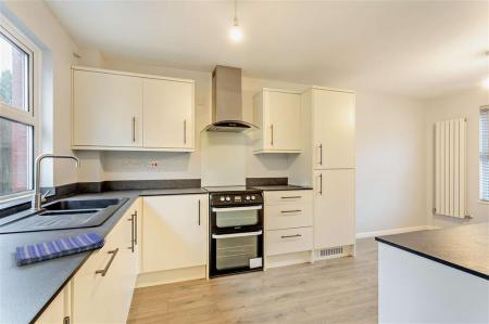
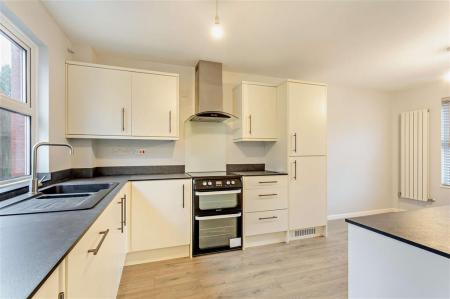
- dish towel (62, 245)
